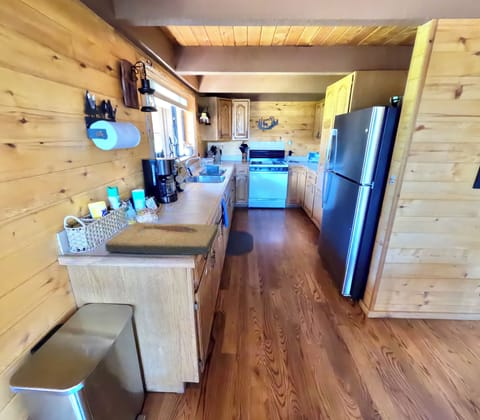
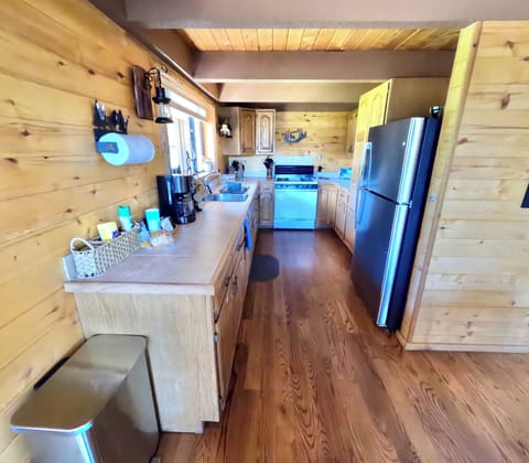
- fish fossil (167, 236)
